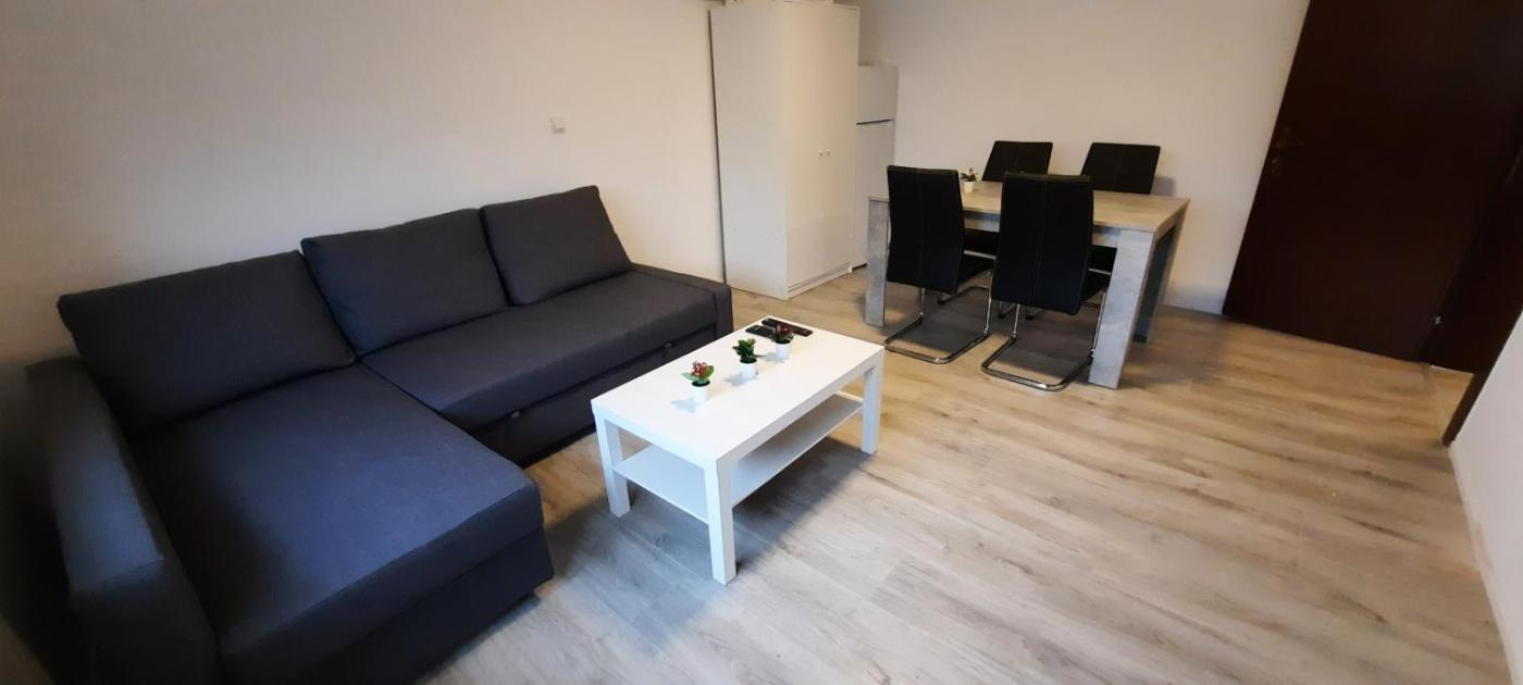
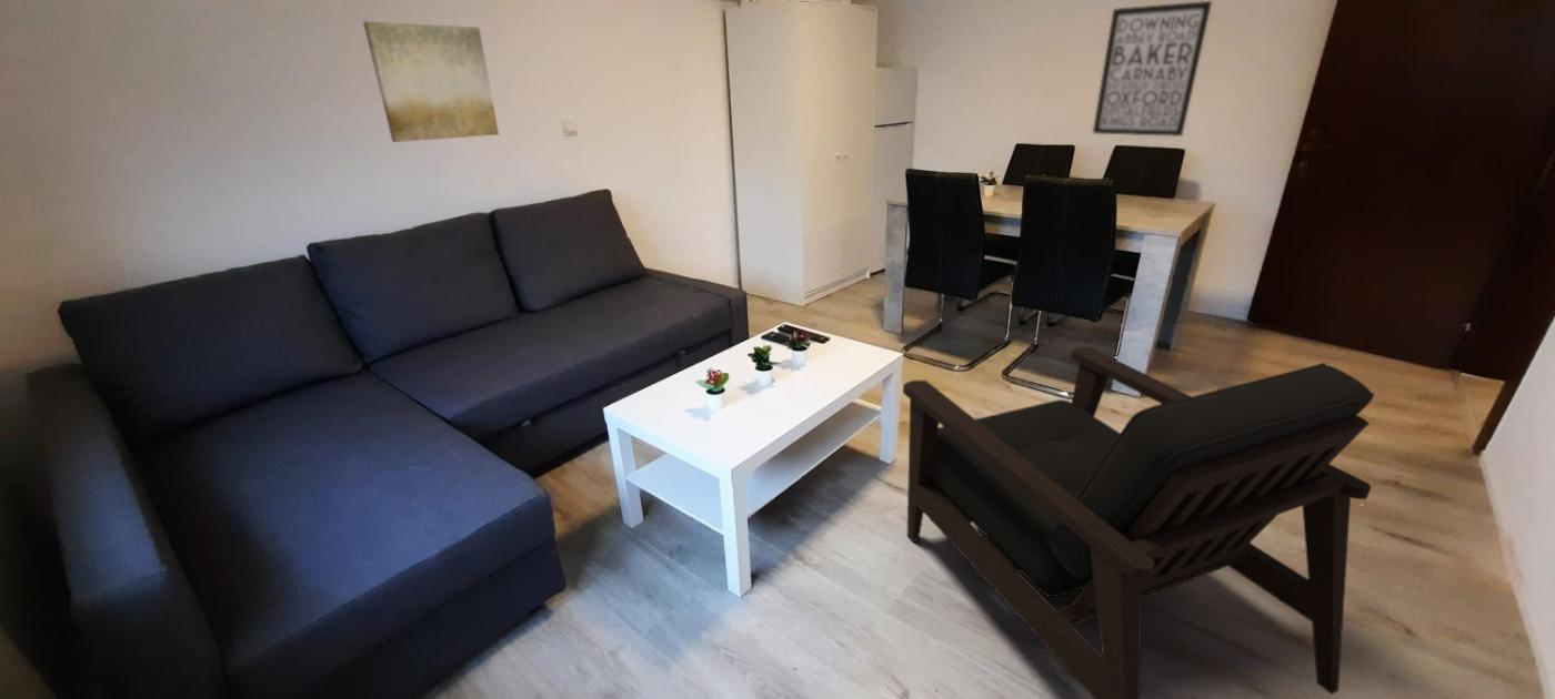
+ wall art (437, 83)
+ armchair (1107, 483)
+ wall art (1147, 72)
